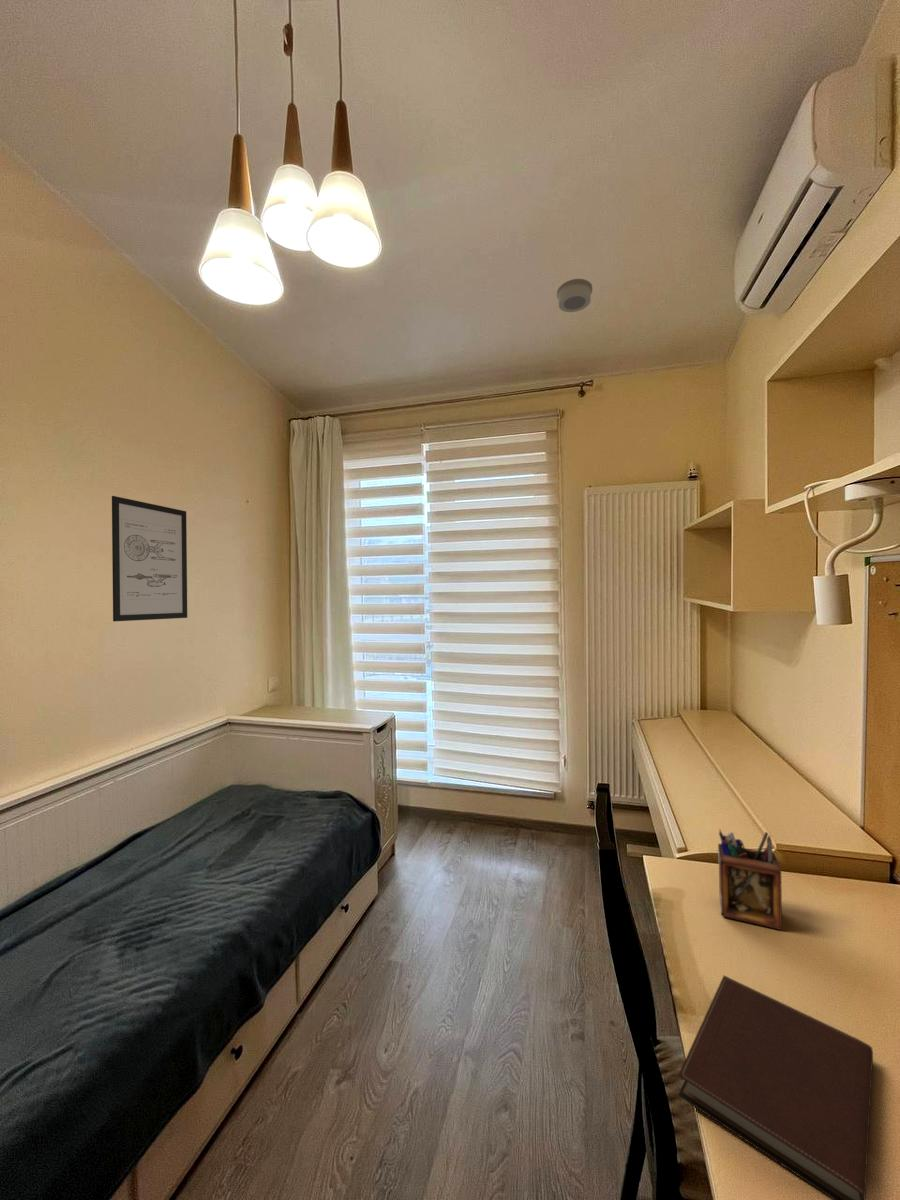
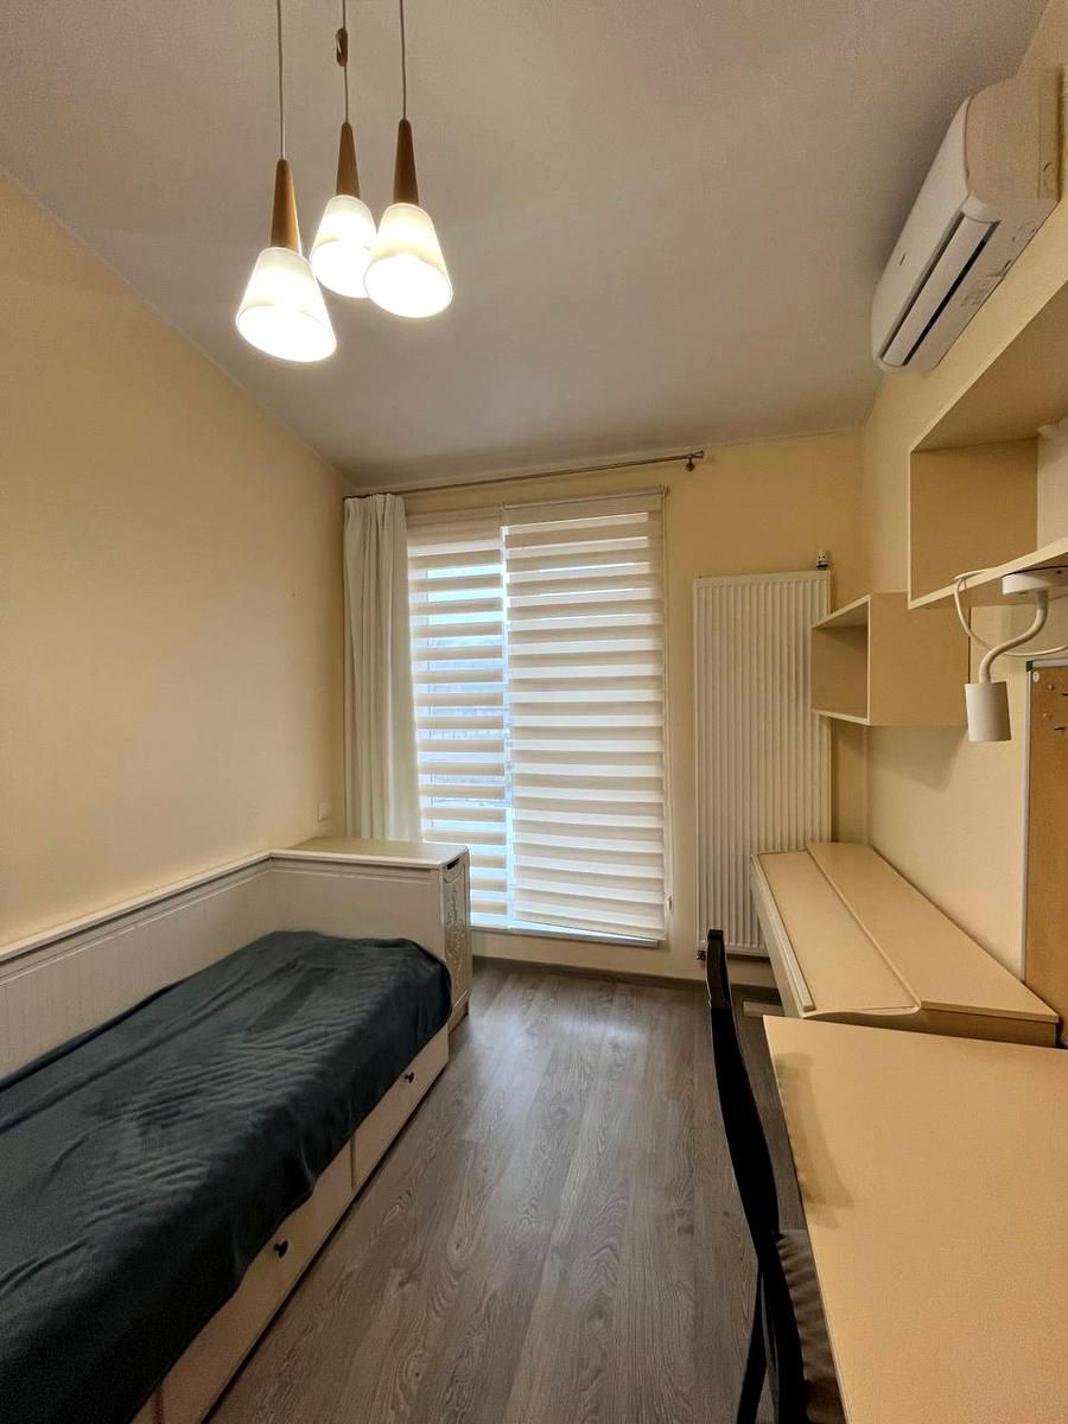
- notebook (778, 1070)
- wall art (152, 561)
- smoke detector (574, 293)
- desk organizer (748, 873)
